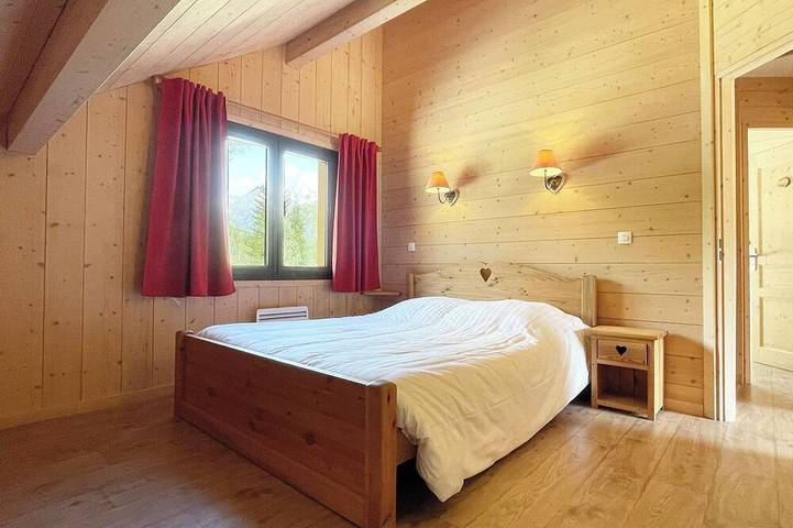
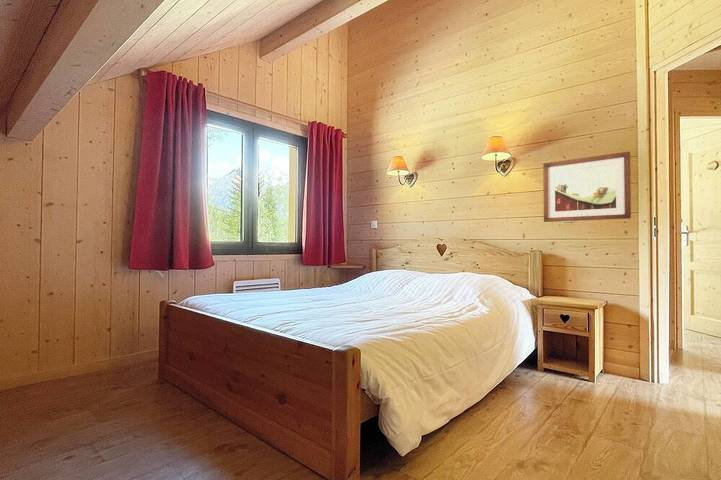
+ wall art (584, 189)
